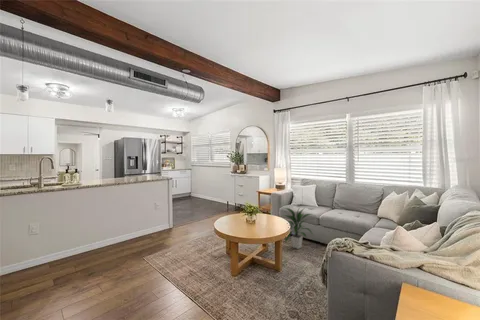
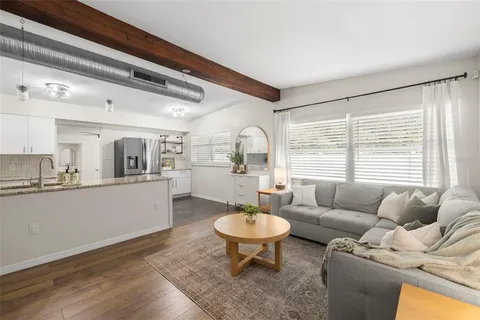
- indoor plant (295, 226)
